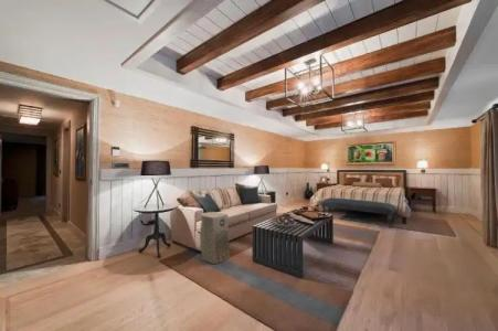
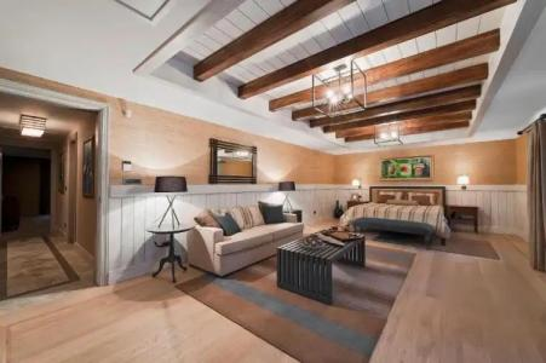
- air purifier (213, 235)
